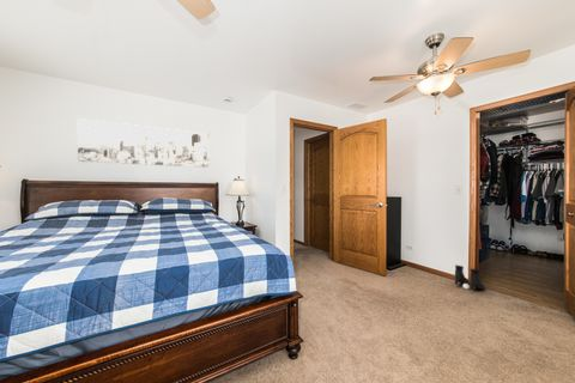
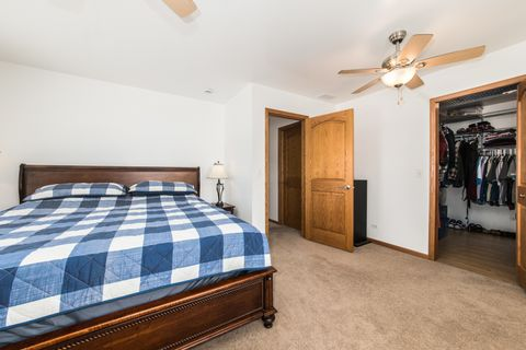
- wall art (151, 145)
- boots (471, 275)
